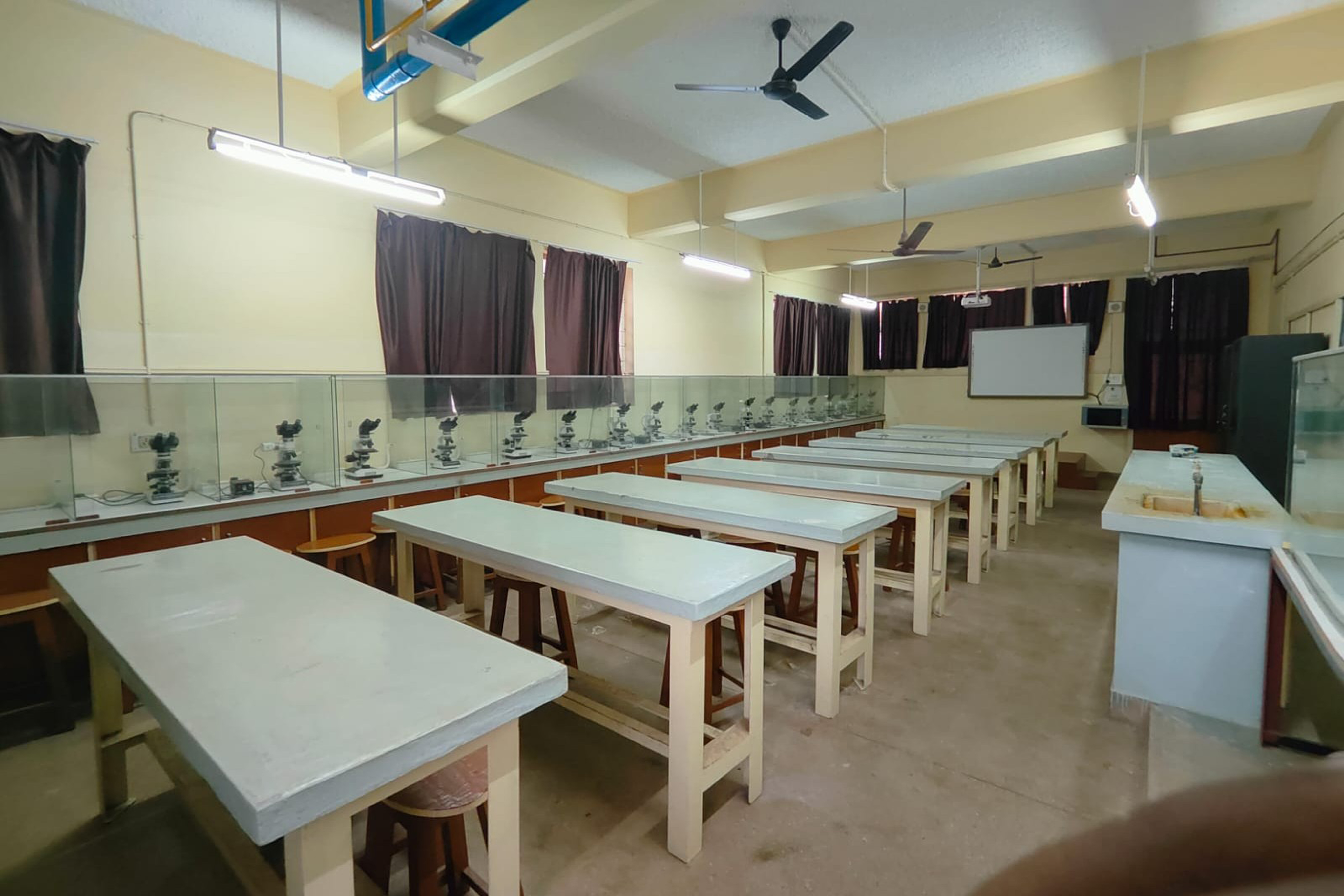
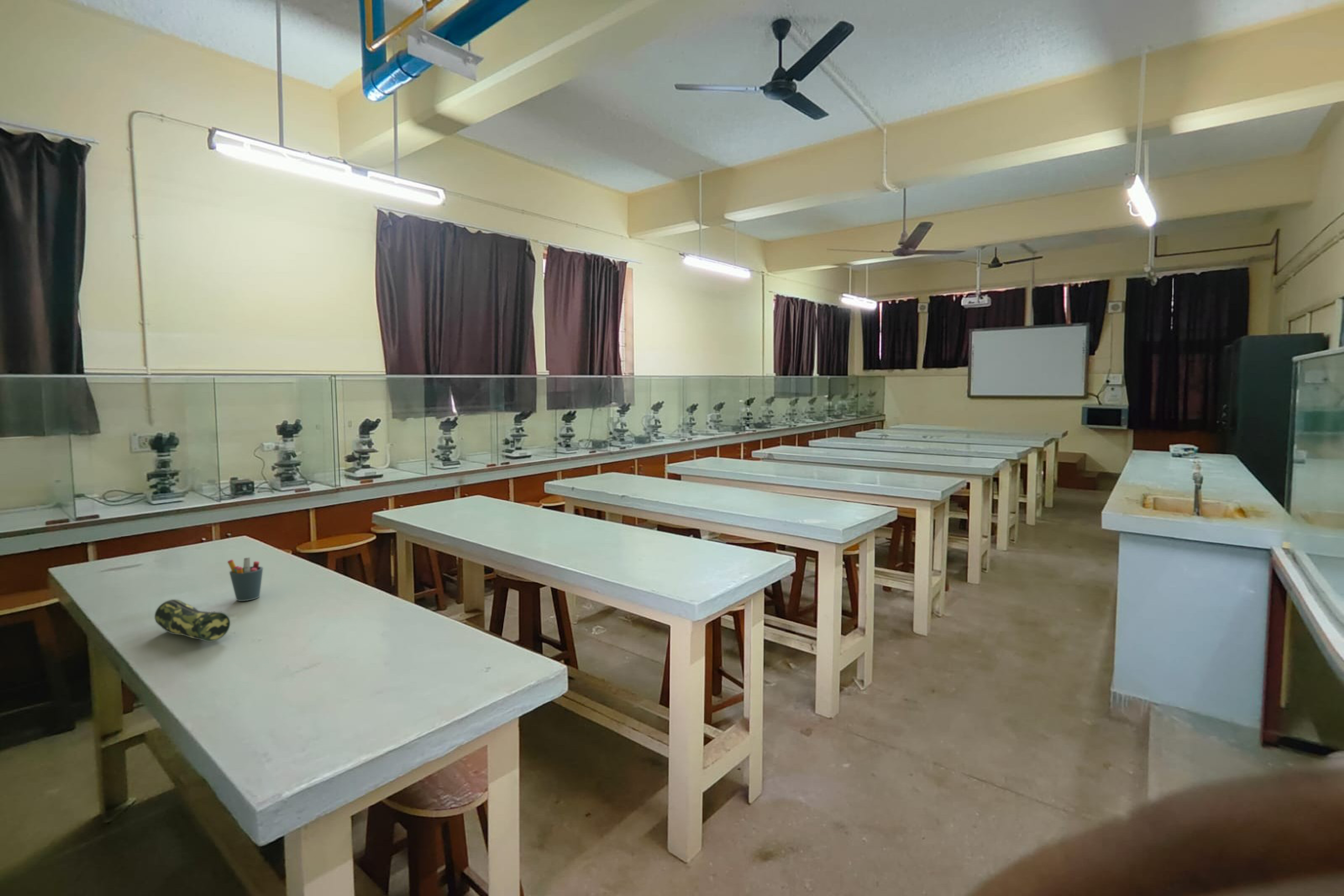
+ pencil case (193, 621)
+ pen holder (246, 576)
